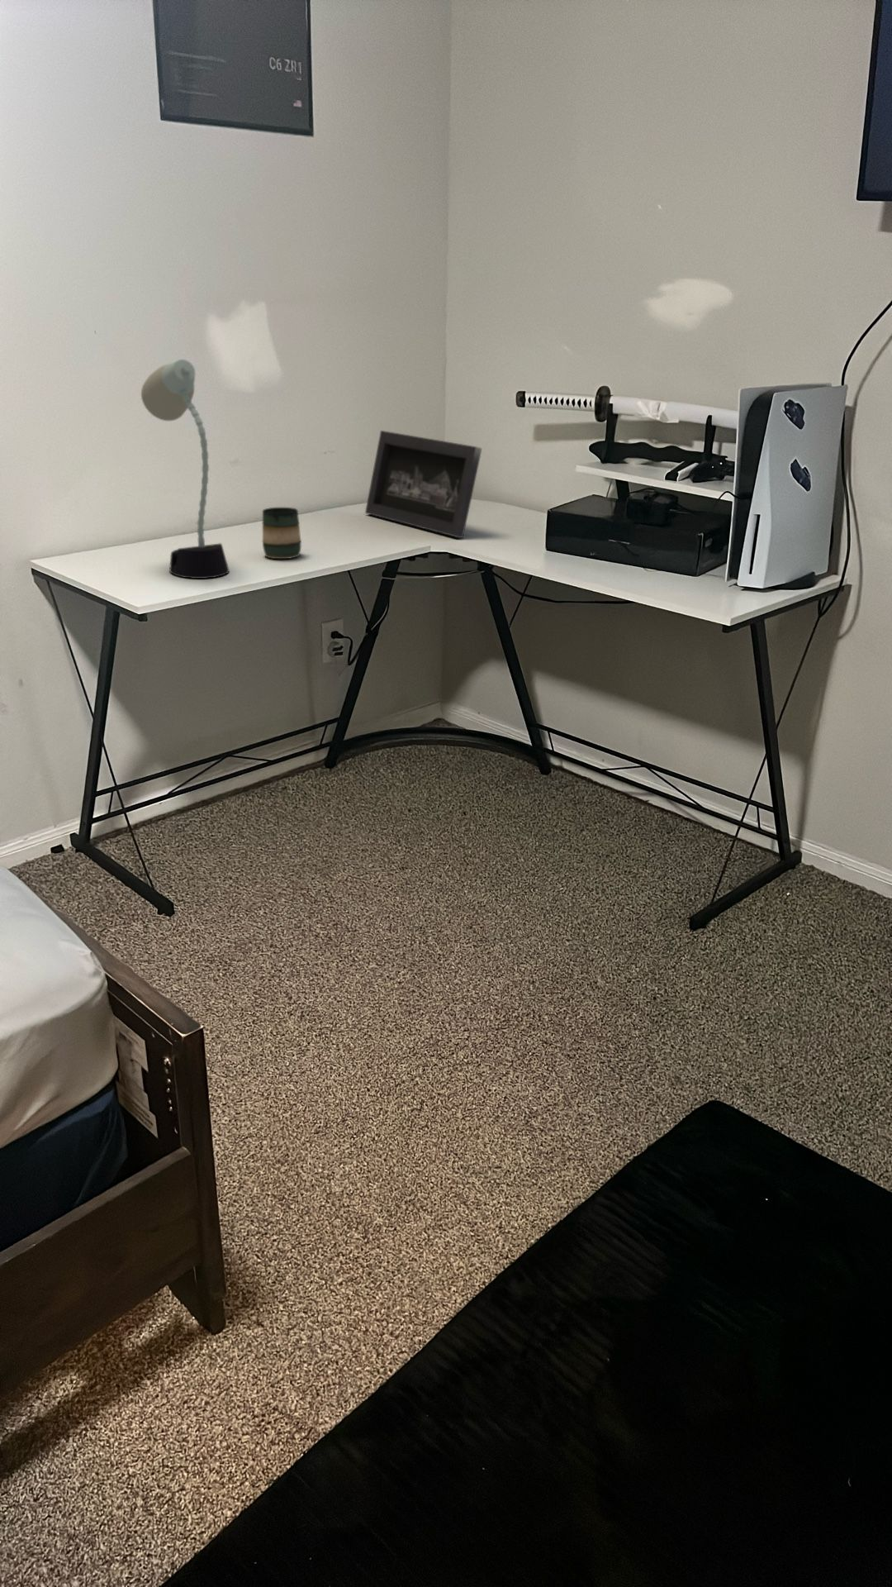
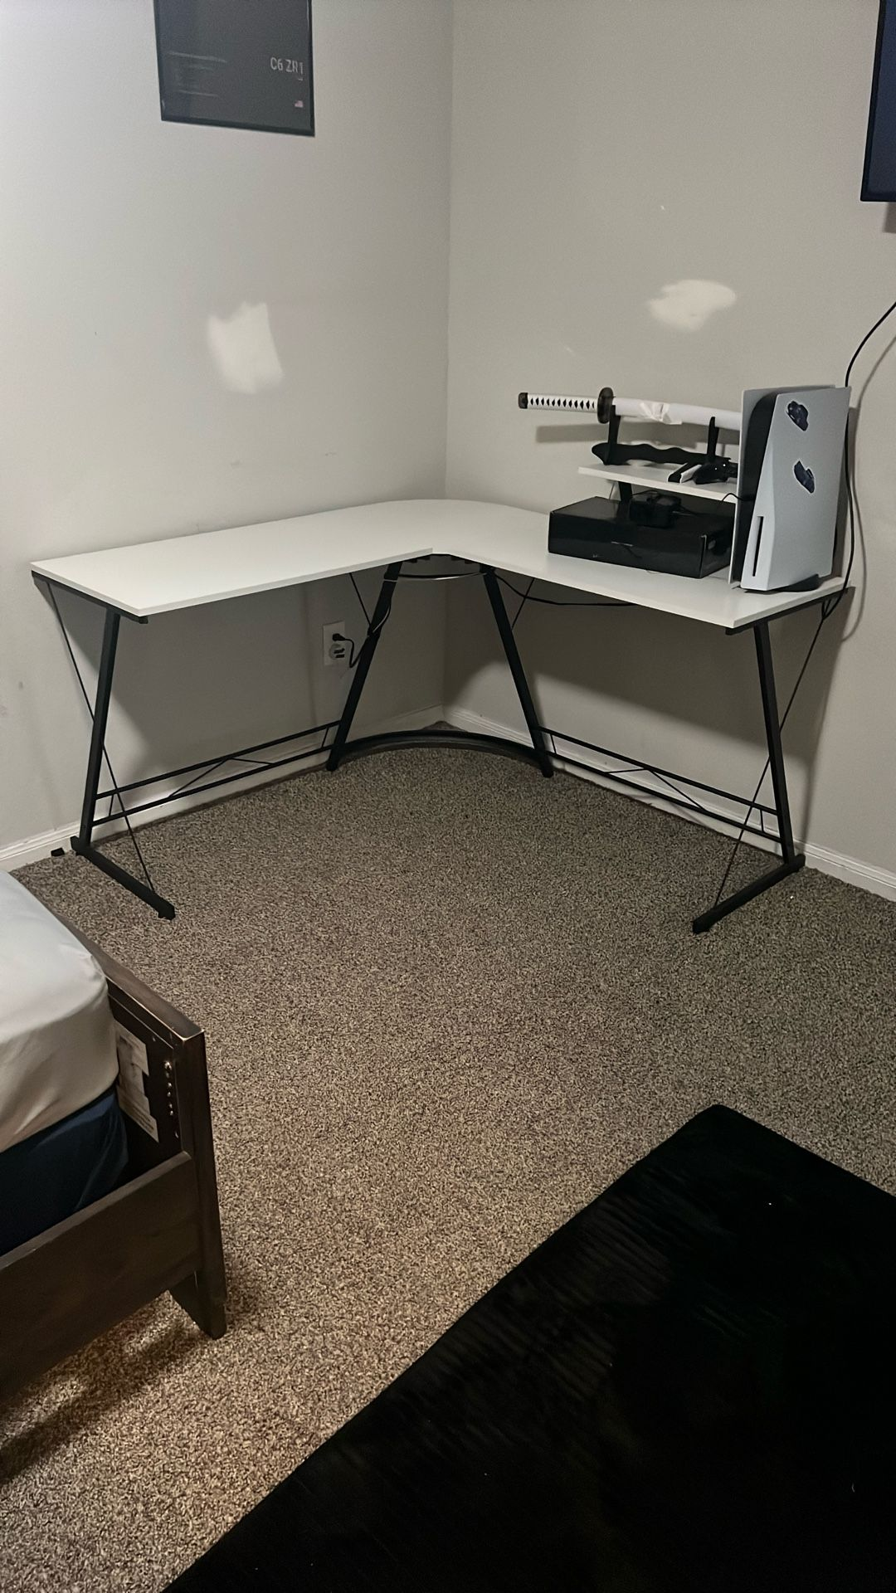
- picture frame (425, 482)
- desk lamp (203, 467)
- mug (282, 531)
